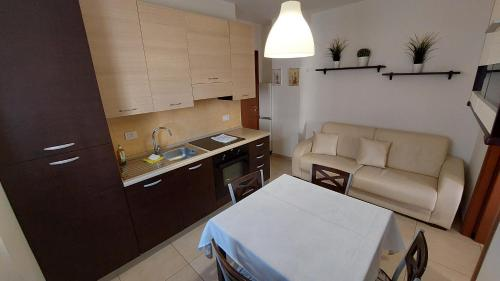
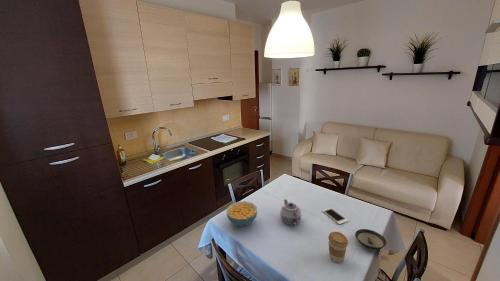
+ cereal bowl (242, 216)
+ coffee cup (337, 246)
+ saucer (369, 240)
+ cell phone (334, 215)
+ teapot (290, 211)
